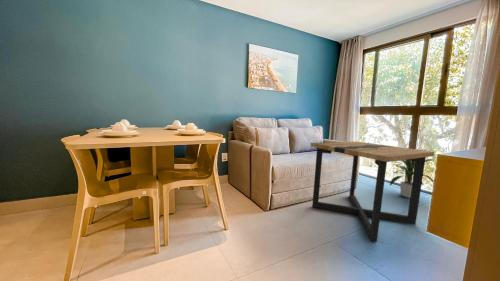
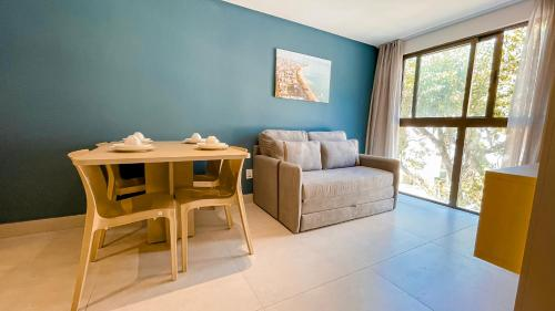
- indoor plant (408, 171)
- side table (355, 180)
